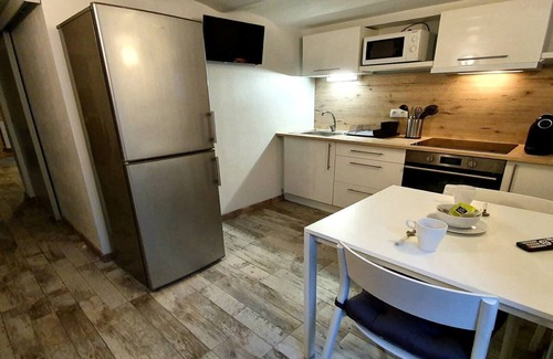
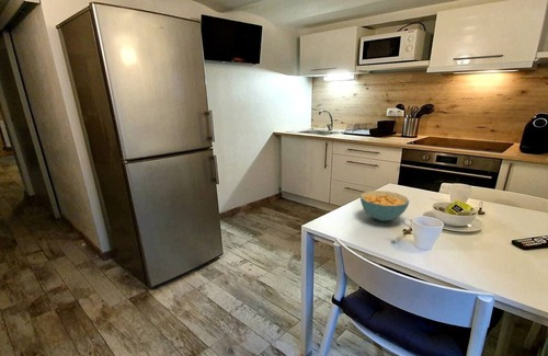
+ cereal bowl (383, 208)
